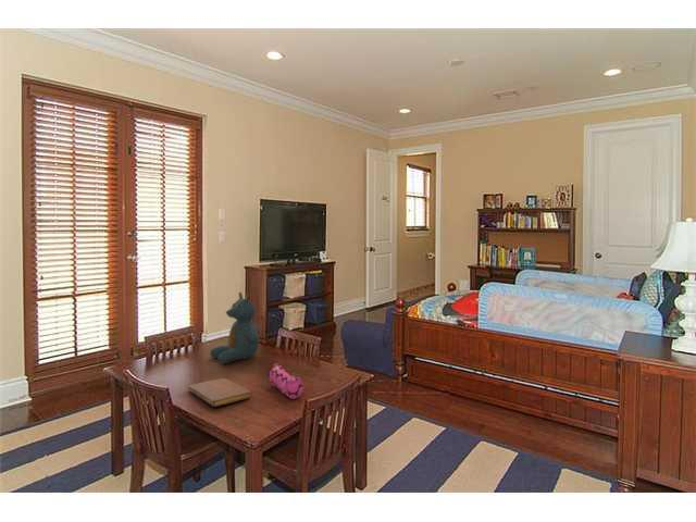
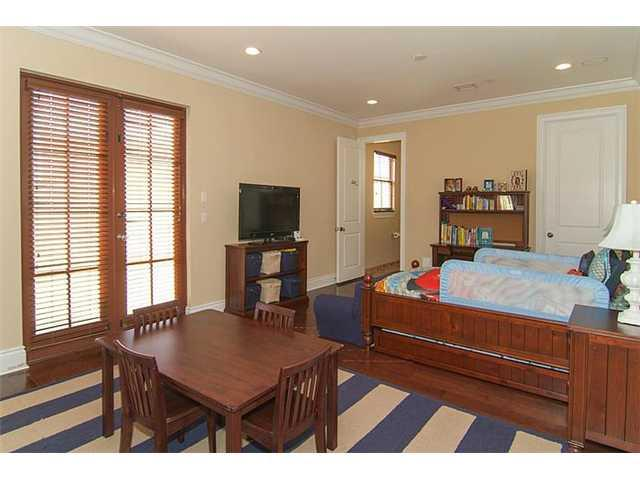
- notebook (219, 390)
- pencil case (285, 380)
- teddy bear (235, 325)
